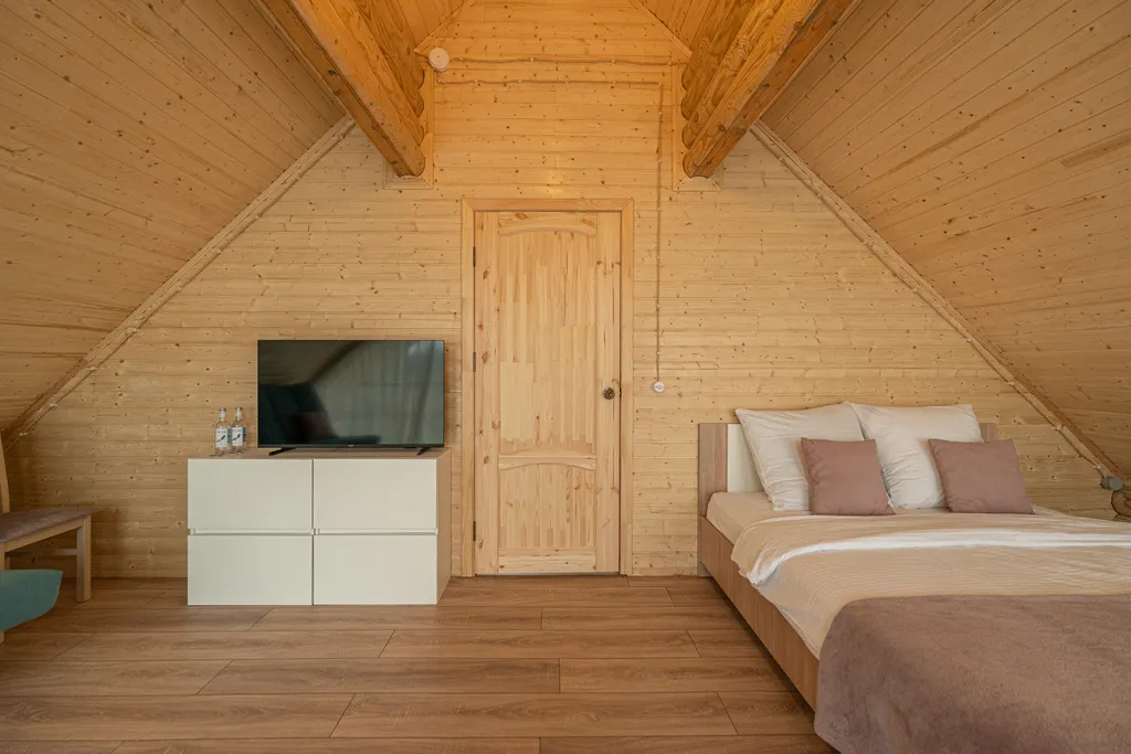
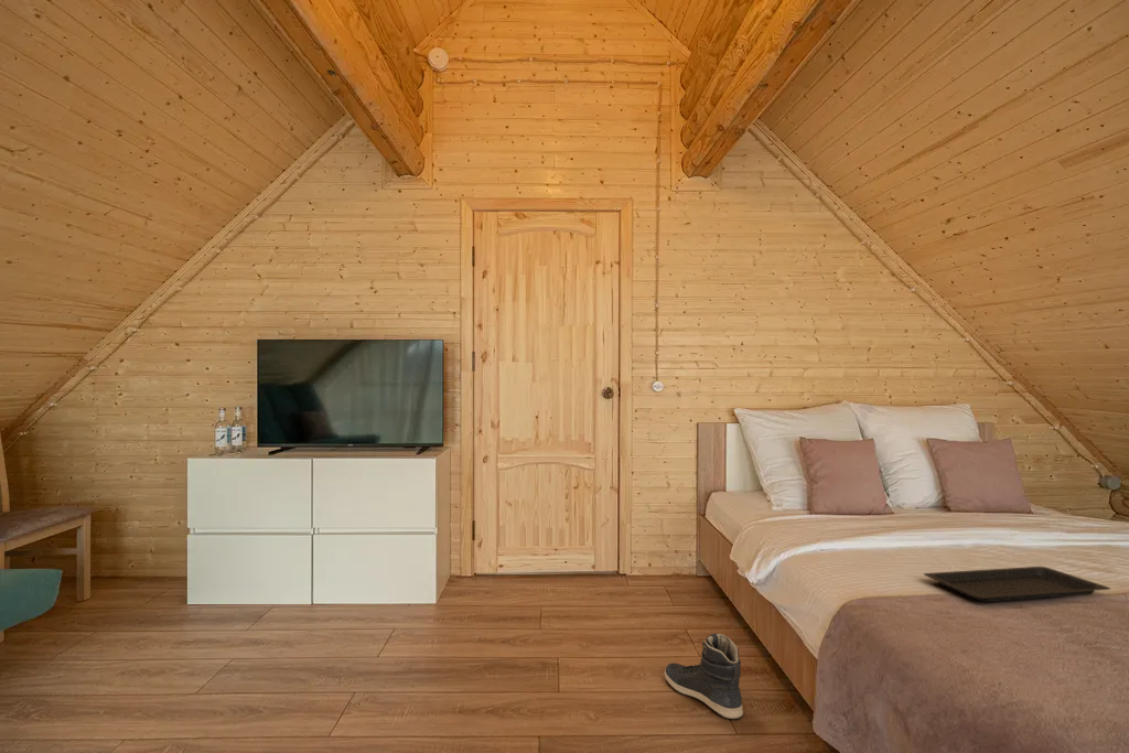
+ sneaker (701, 663)
+ serving tray (1013, 584)
